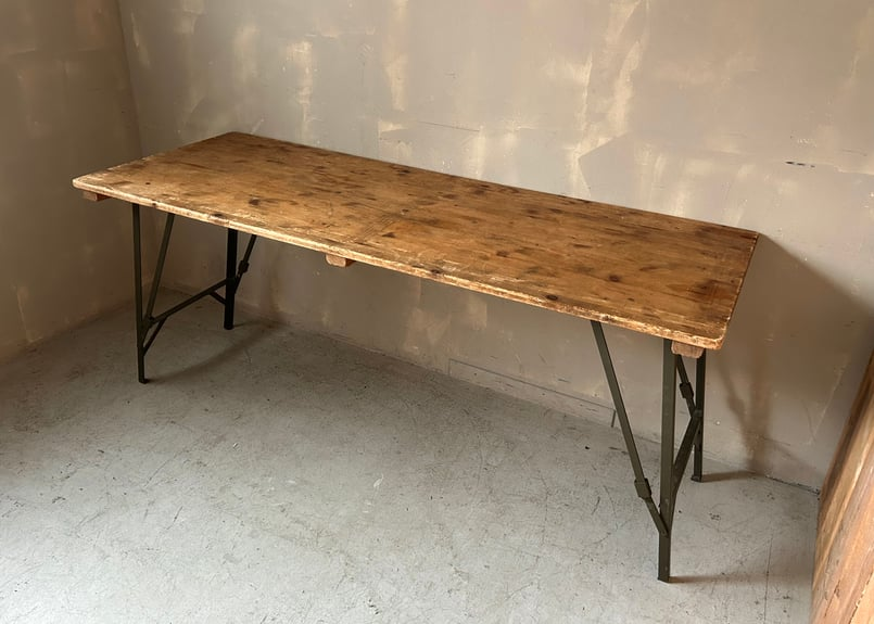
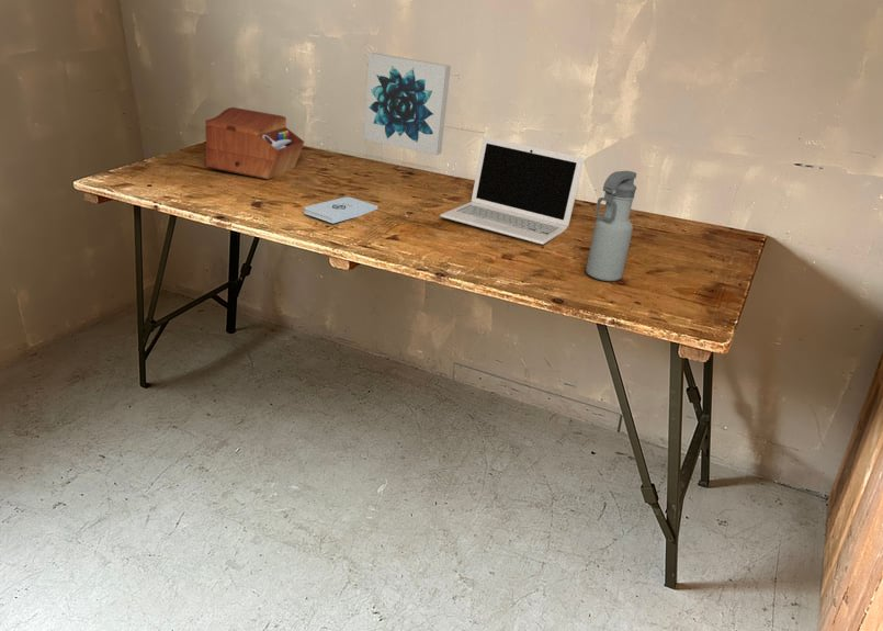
+ wall art (405, 103)
+ notepad (340, 209)
+ water bottle (613, 225)
+ sewing box (254, 143)
+ laptop (511, 188)
